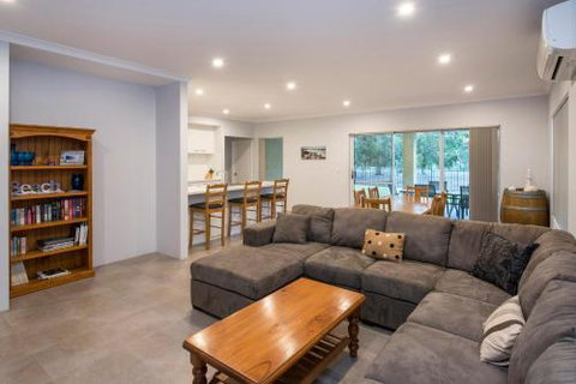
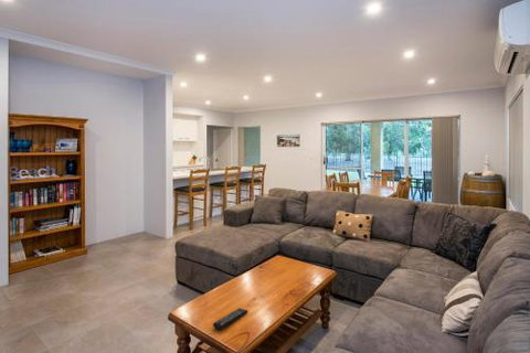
+ remote control (231, 318)
